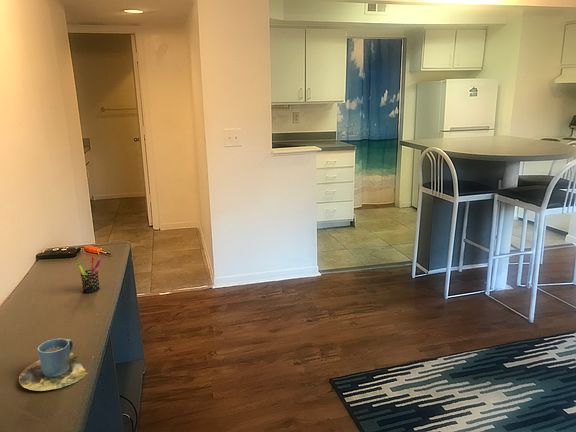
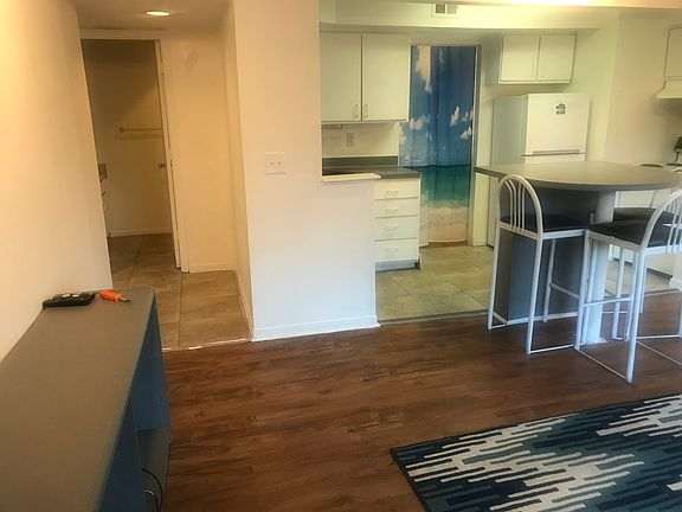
- pen holder (88, 274)
- cup (55, 358)
